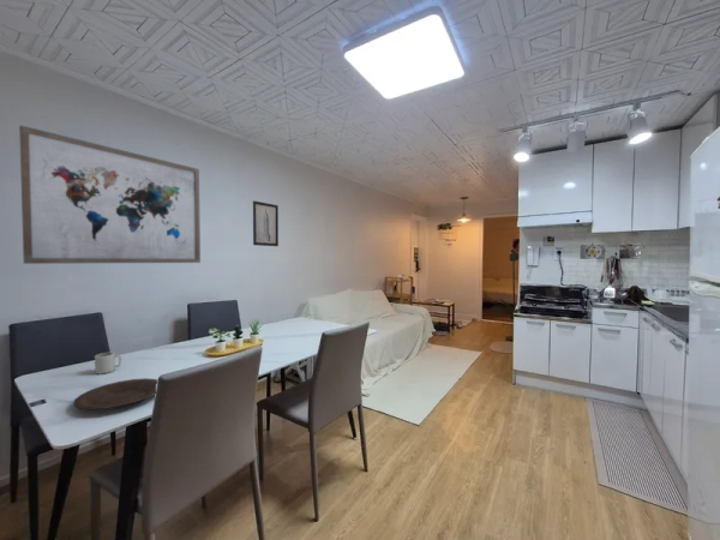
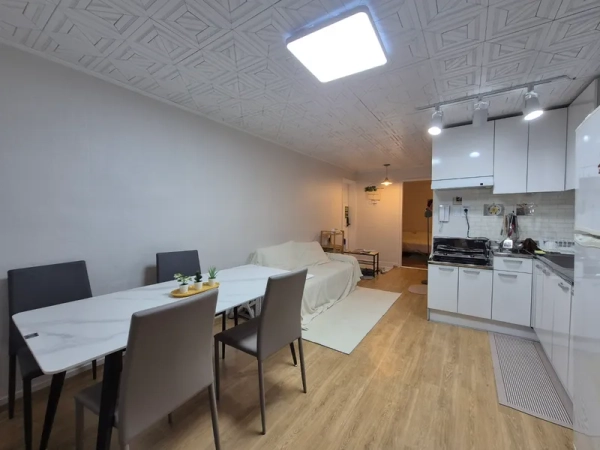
- cup (108, 362)
- wall art (127, 208)
- plate (121, 395)
- wall art (265, 224)
